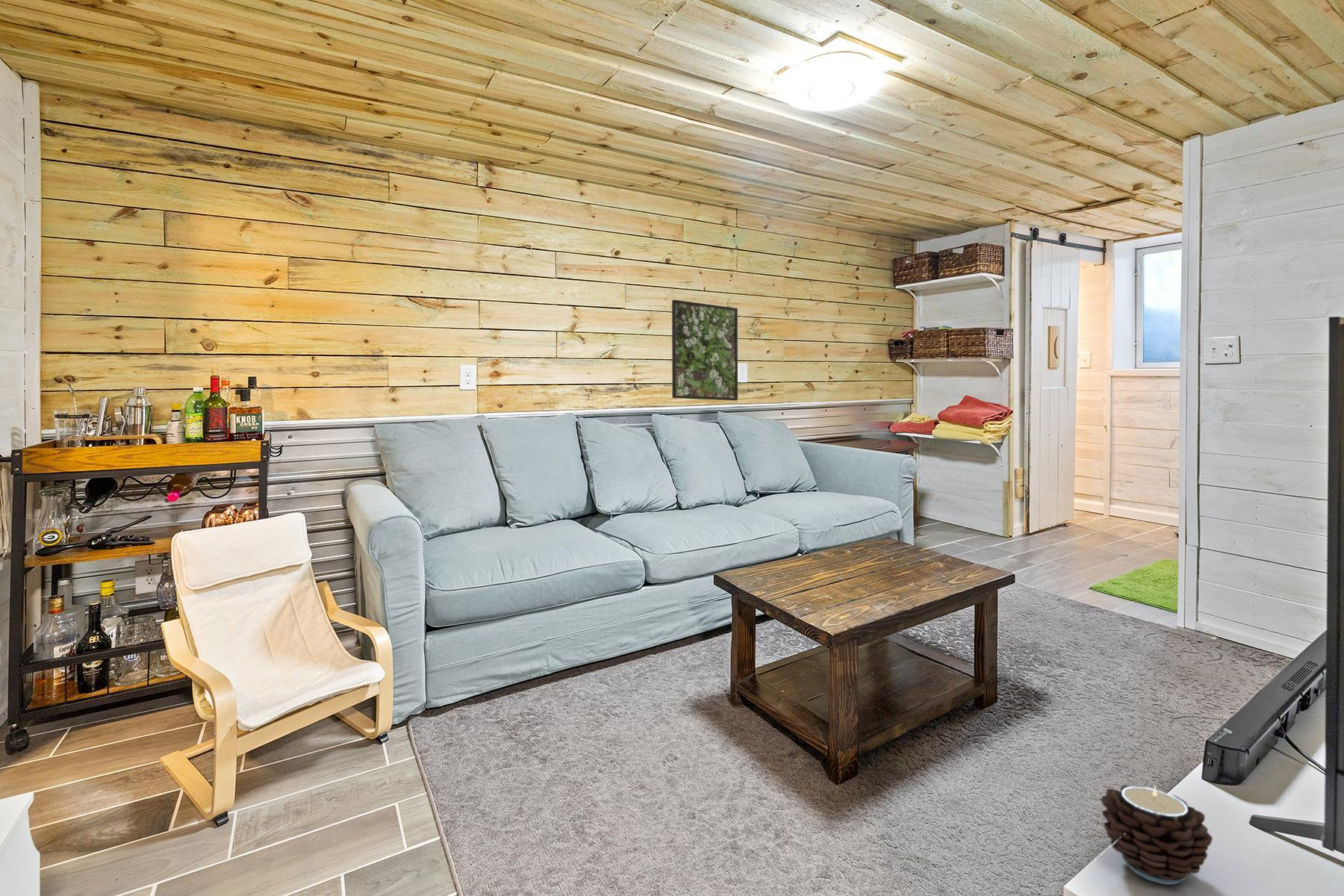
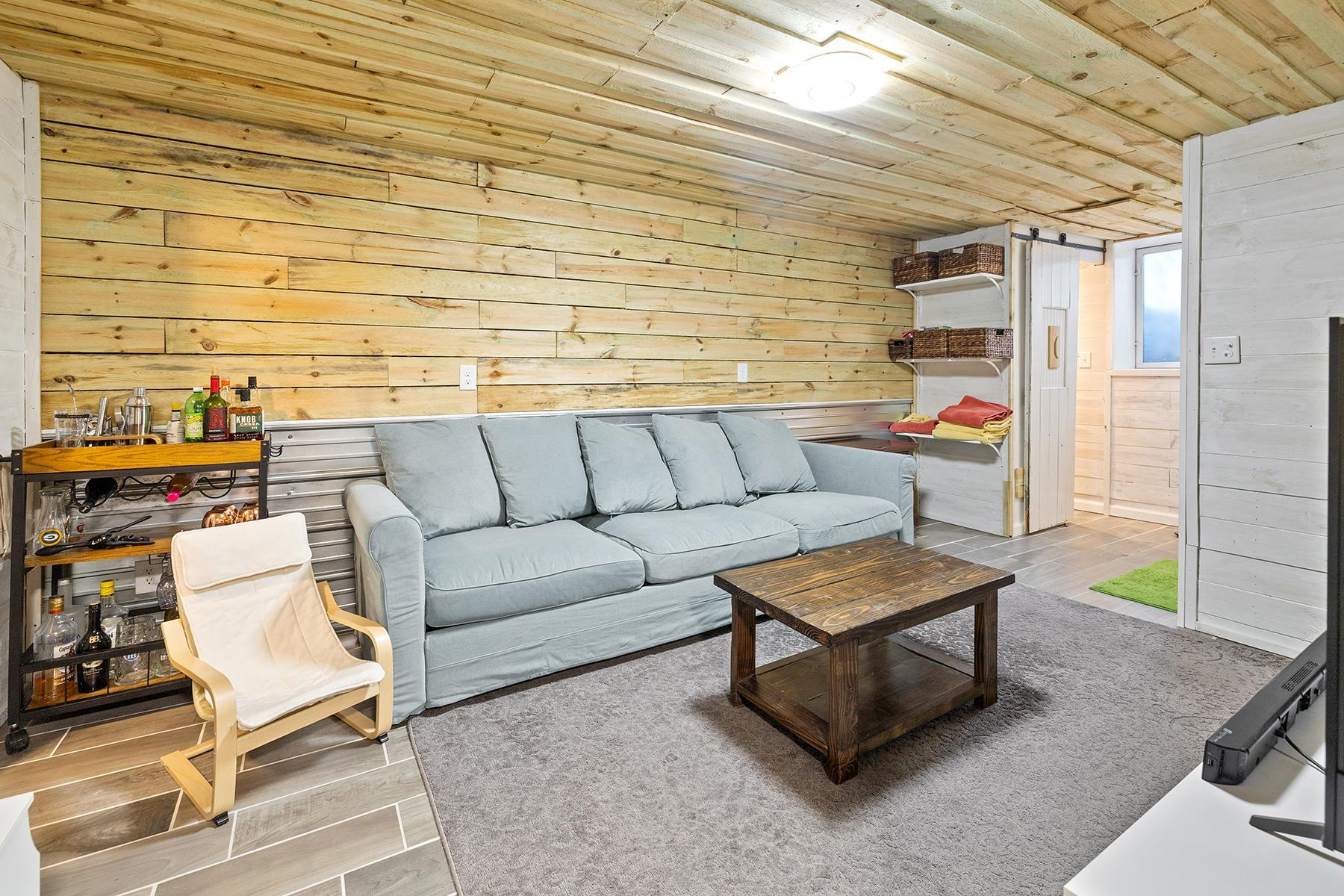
- candle (1153, 827)
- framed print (706, 352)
